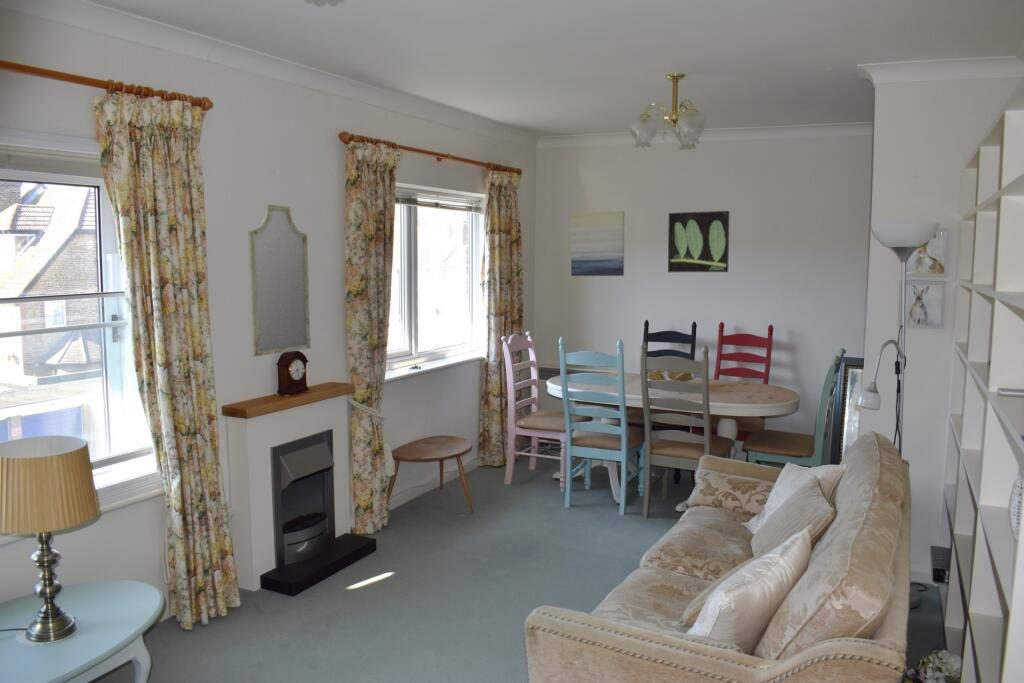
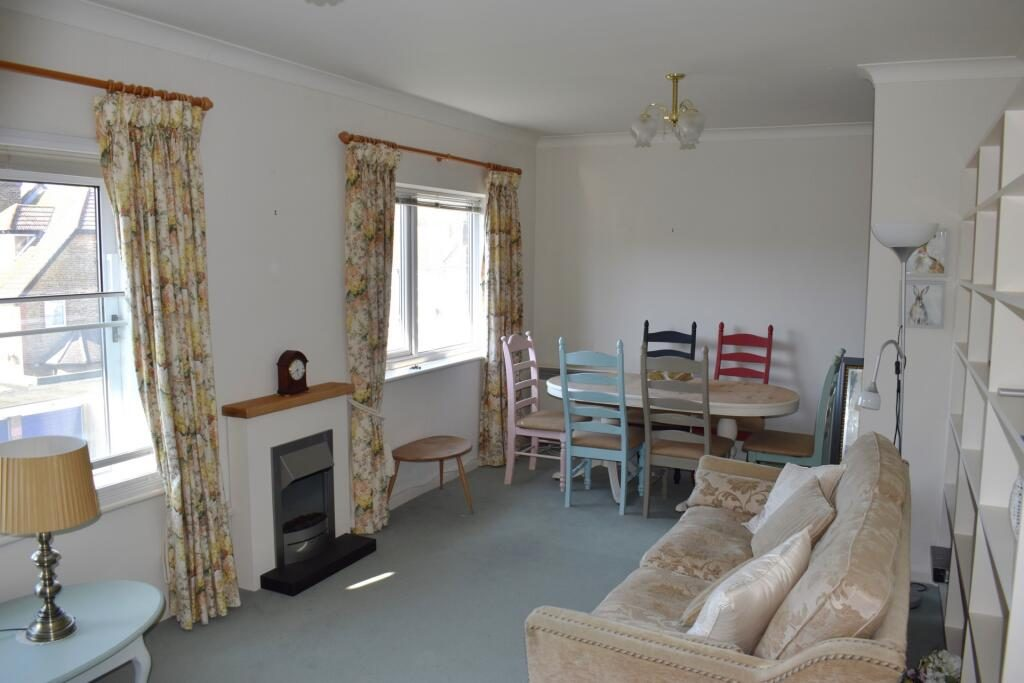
- home mirror (281, 279)
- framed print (698, 242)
- wall art (597, 244)
